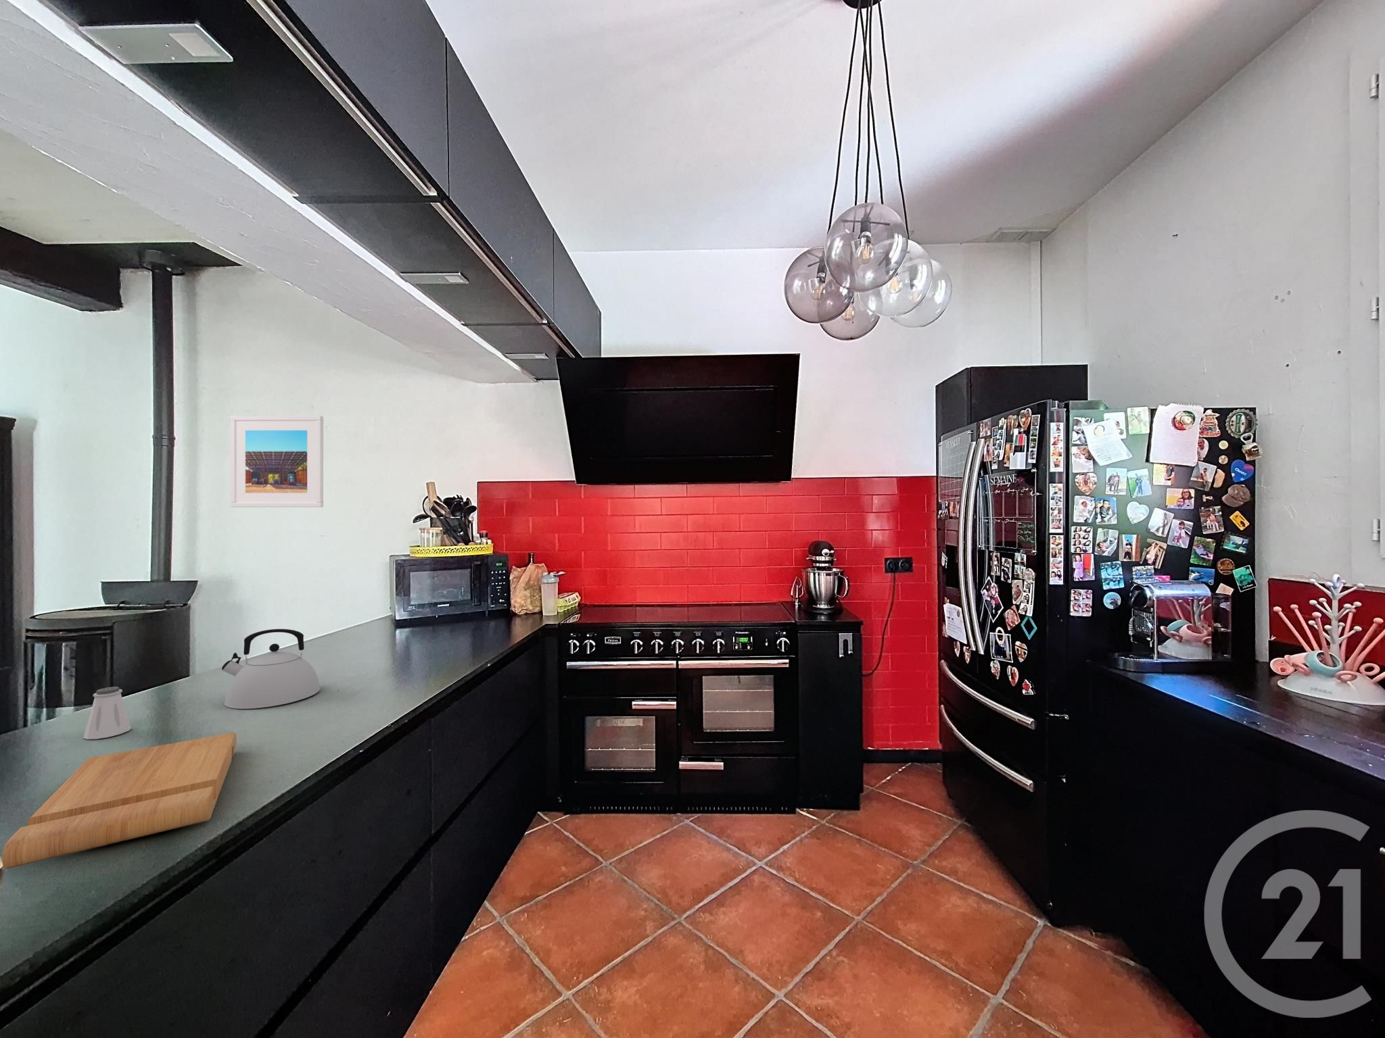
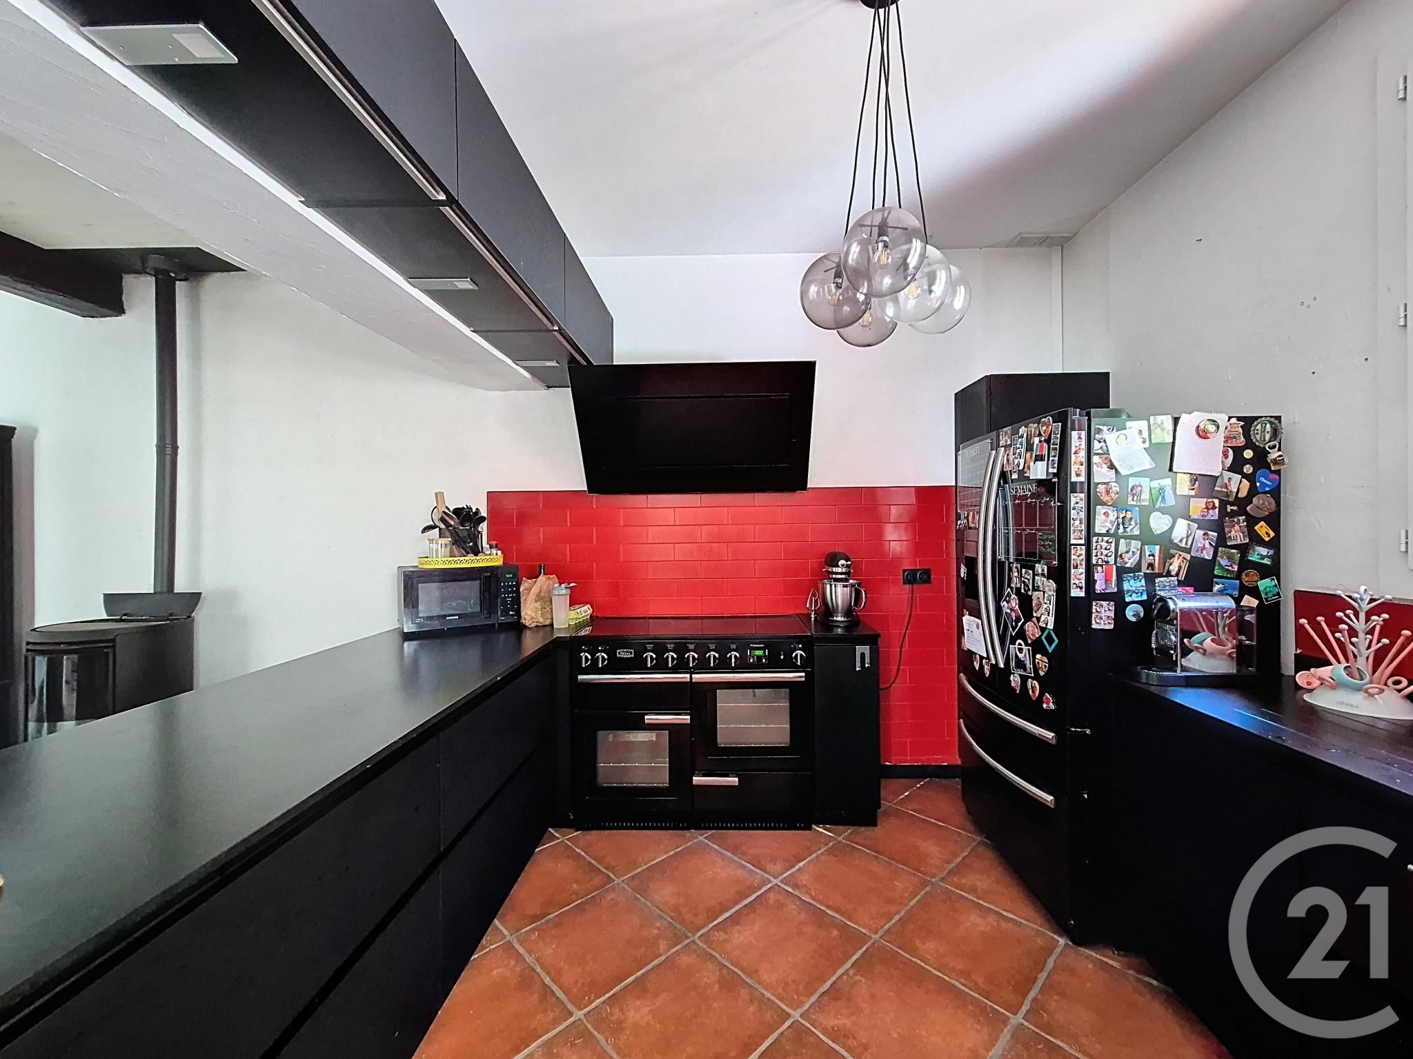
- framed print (277, 461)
- saltshaker (108, 711)
- kettle (272, 662)
- cutting board (144, 786)
